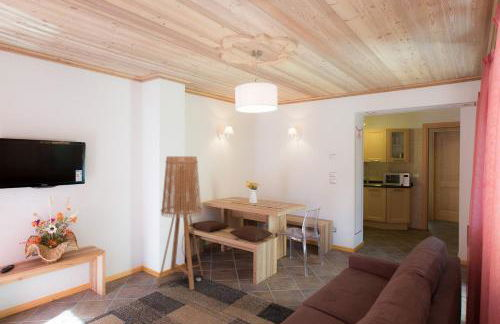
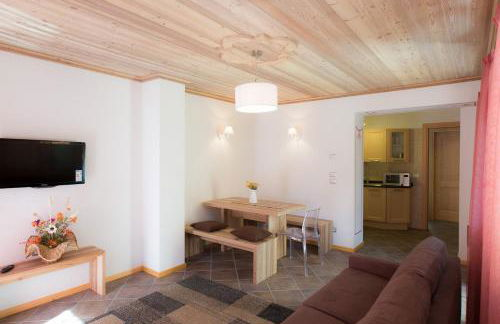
- floor lamp (181, 217)
